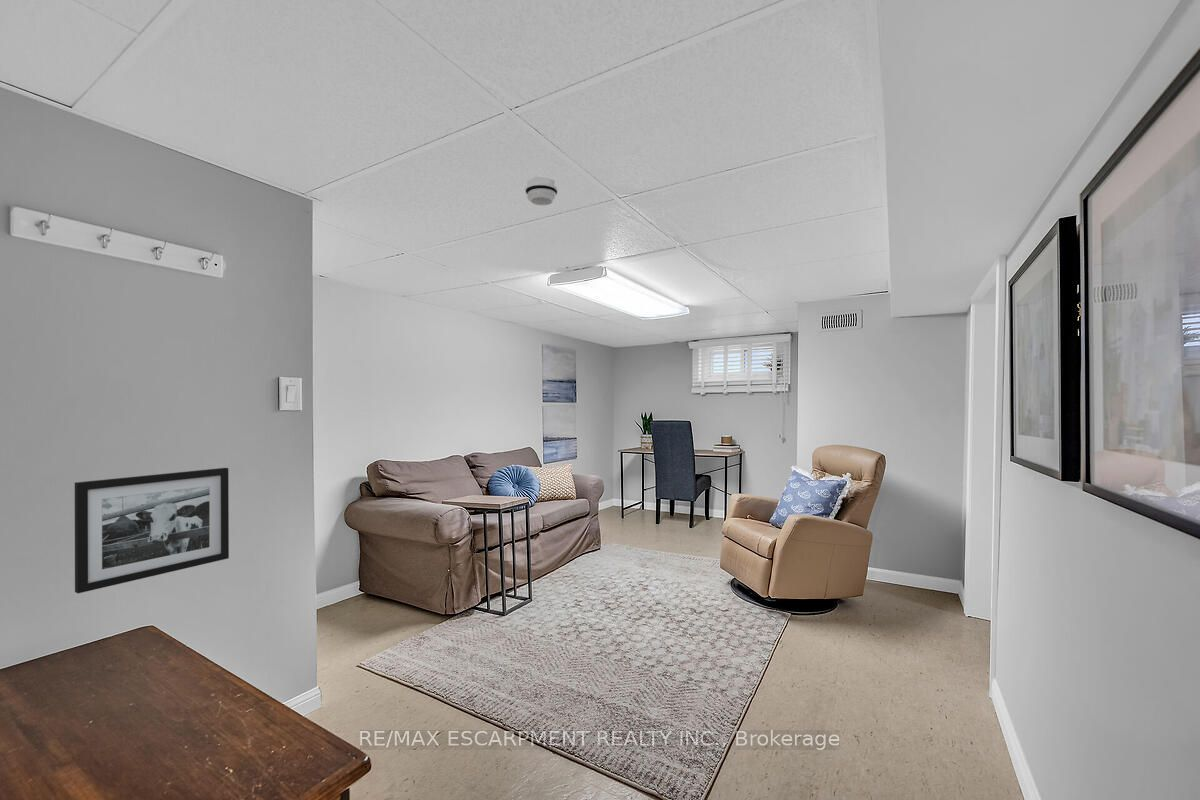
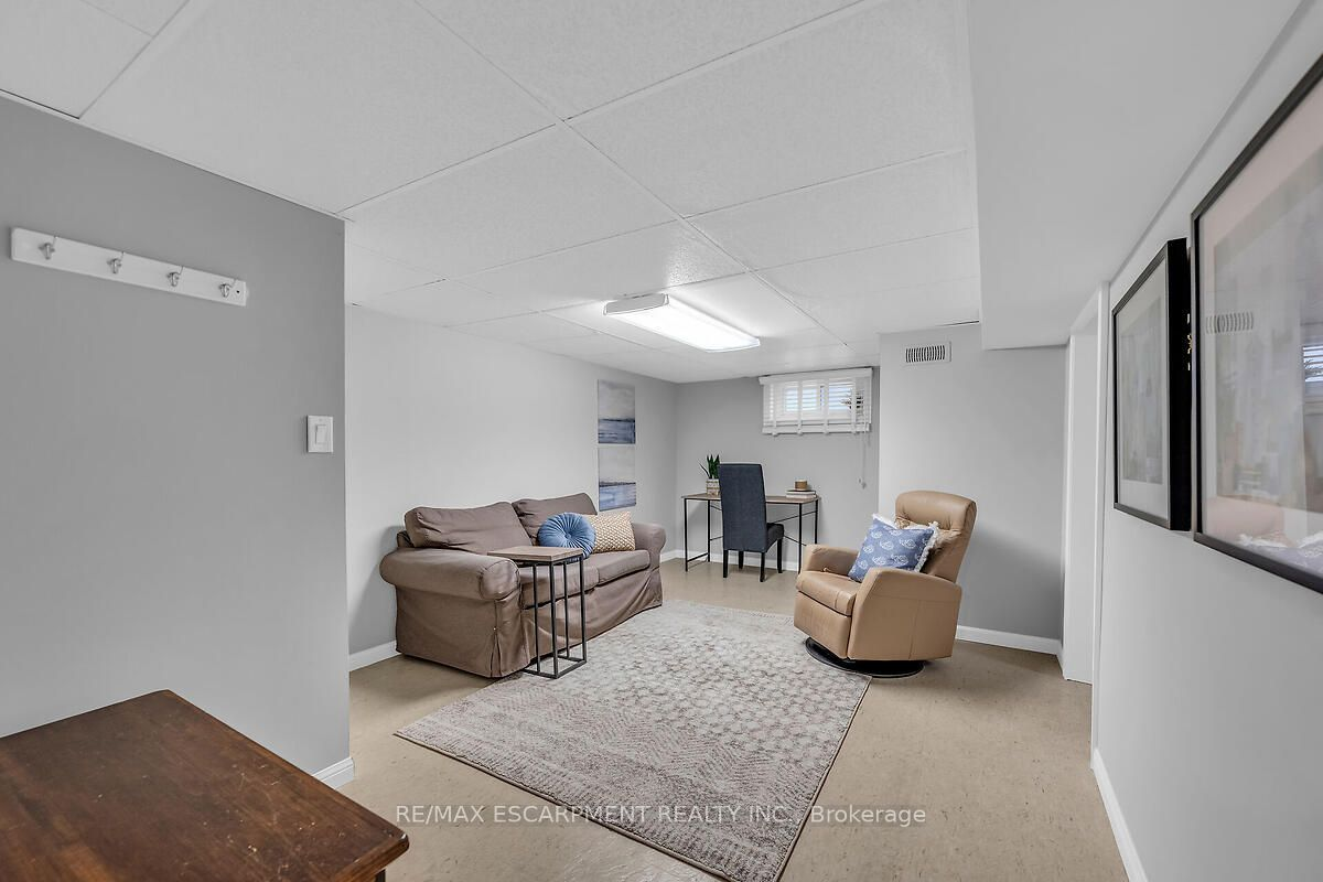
- picture frame (159, 524)
- smoke detector (541, 191)
